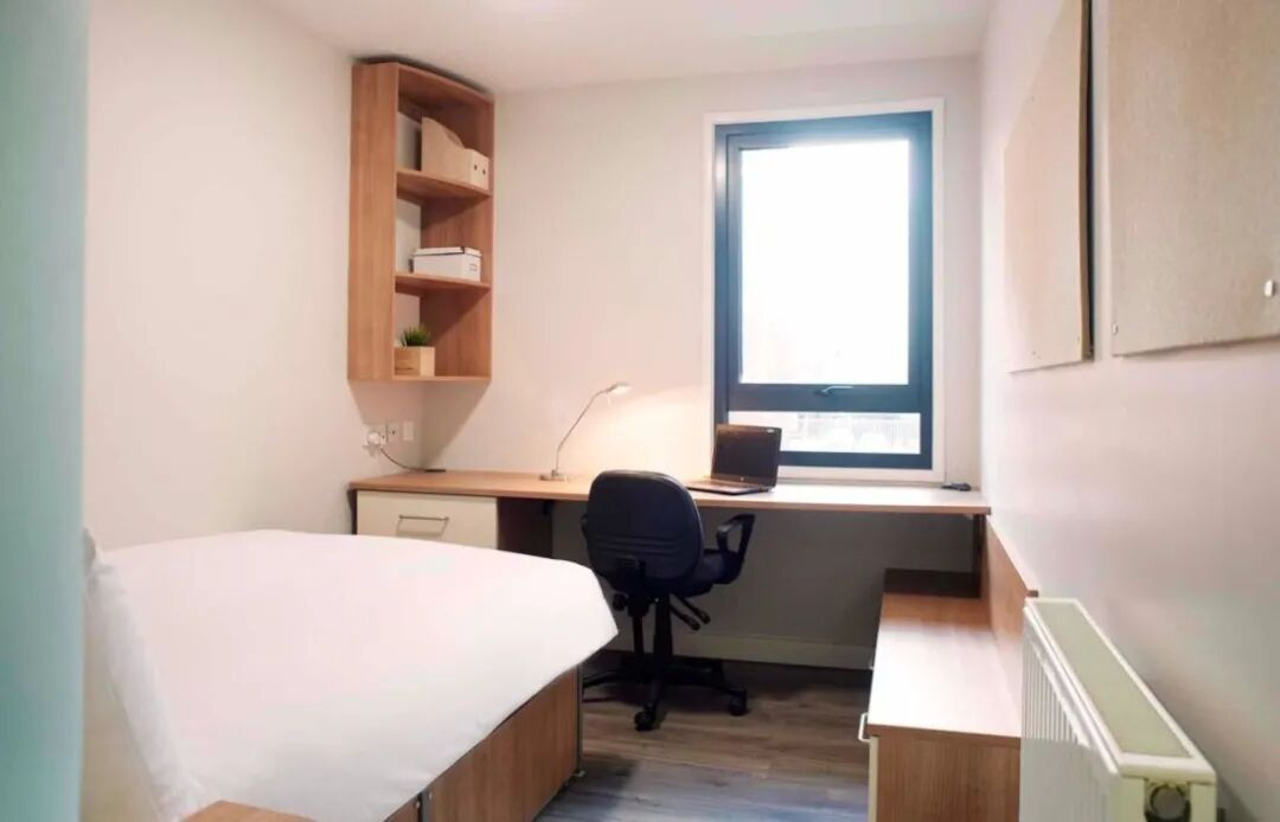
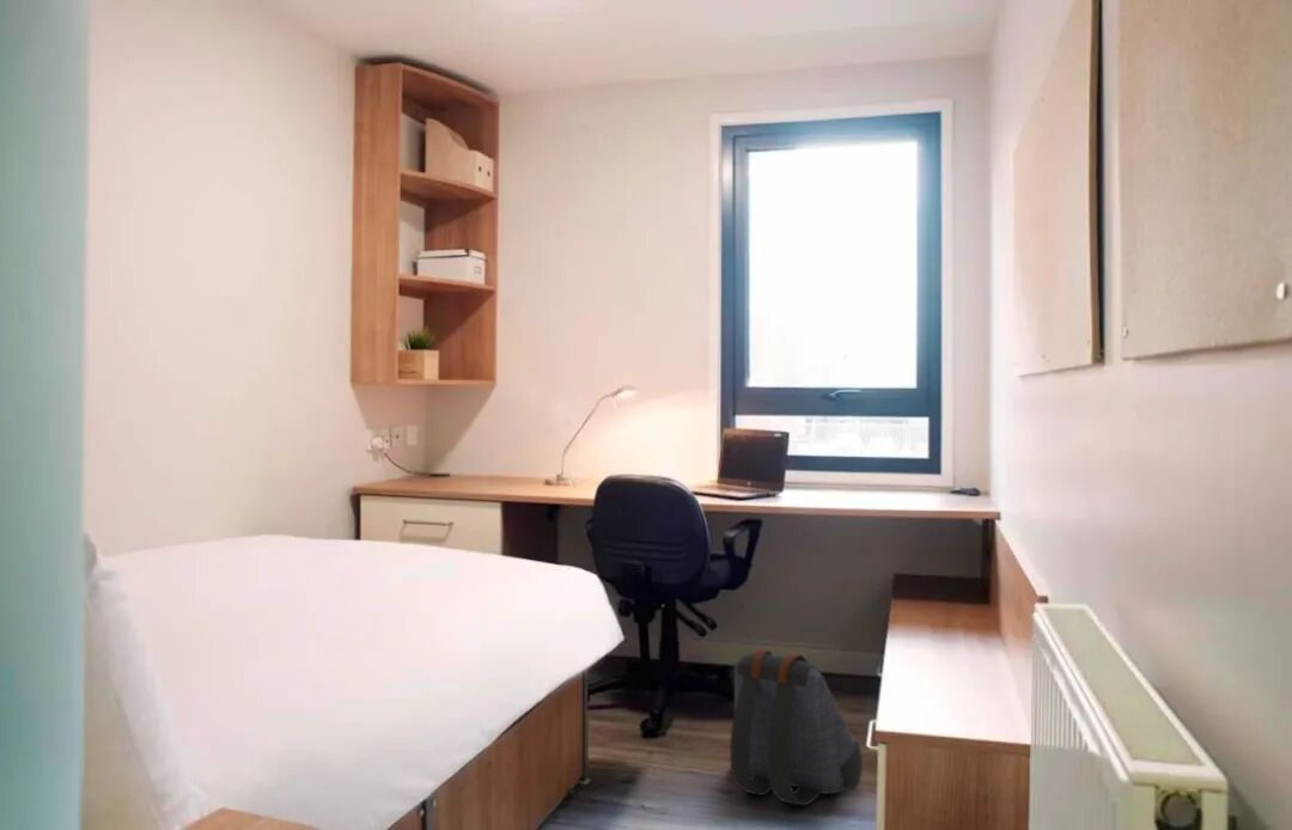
+ backpack (785, 718)
